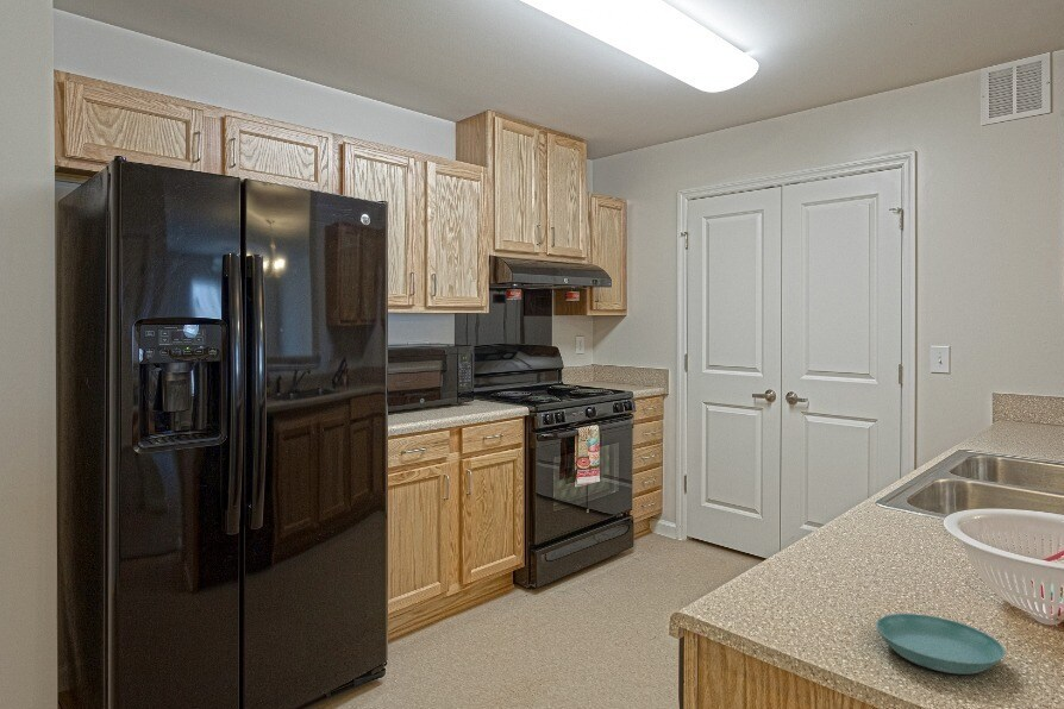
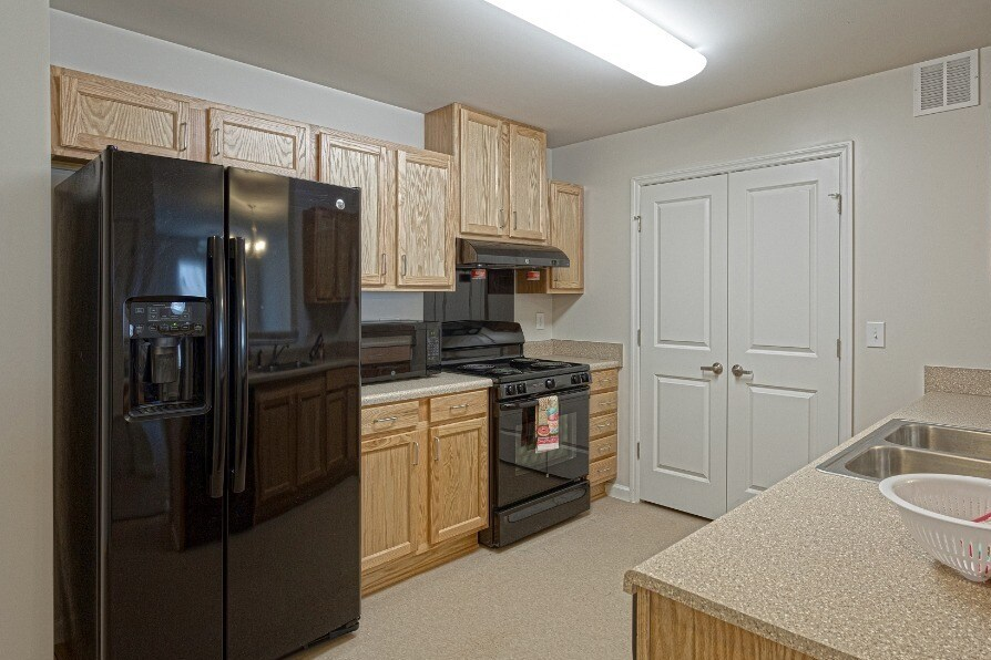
- saucer (937, 645)
